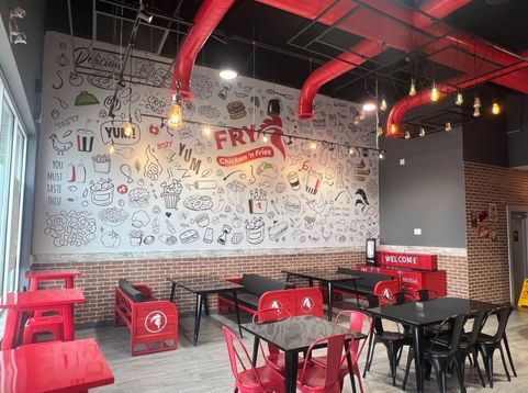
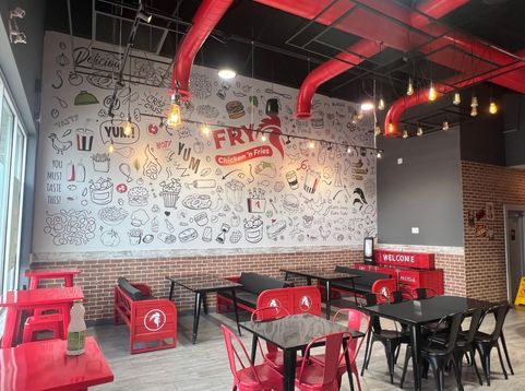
+ juice bottle (76, 325)
